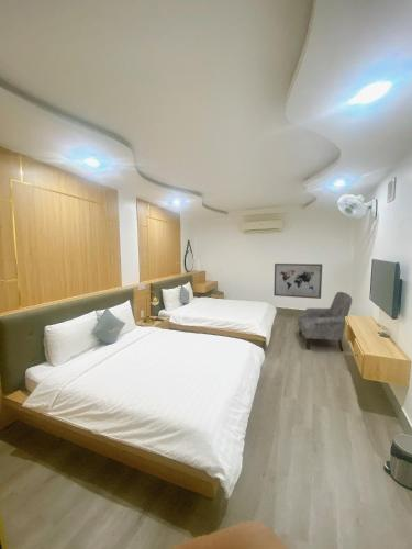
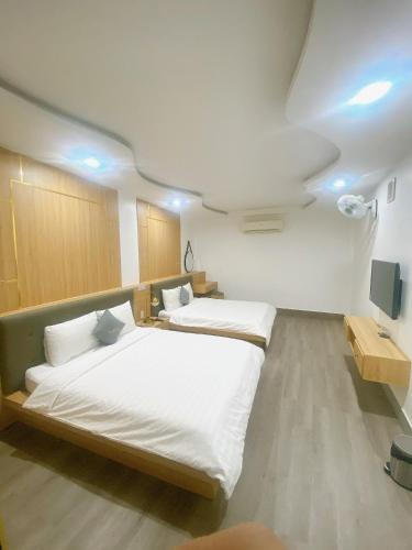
- wall art (297, 280)
- armchair (323, 317)
